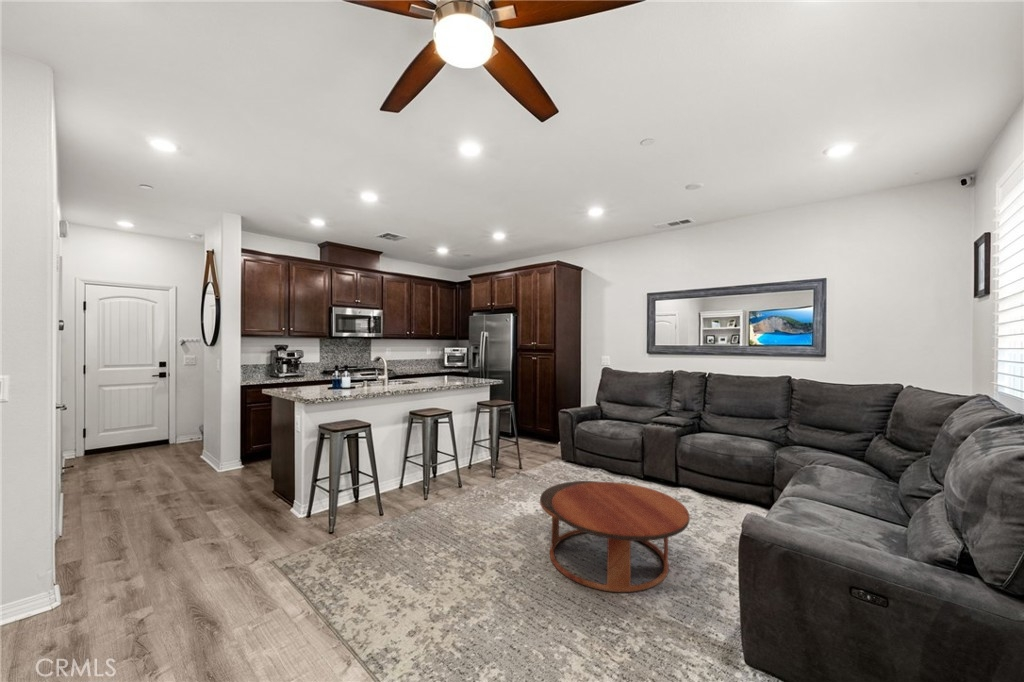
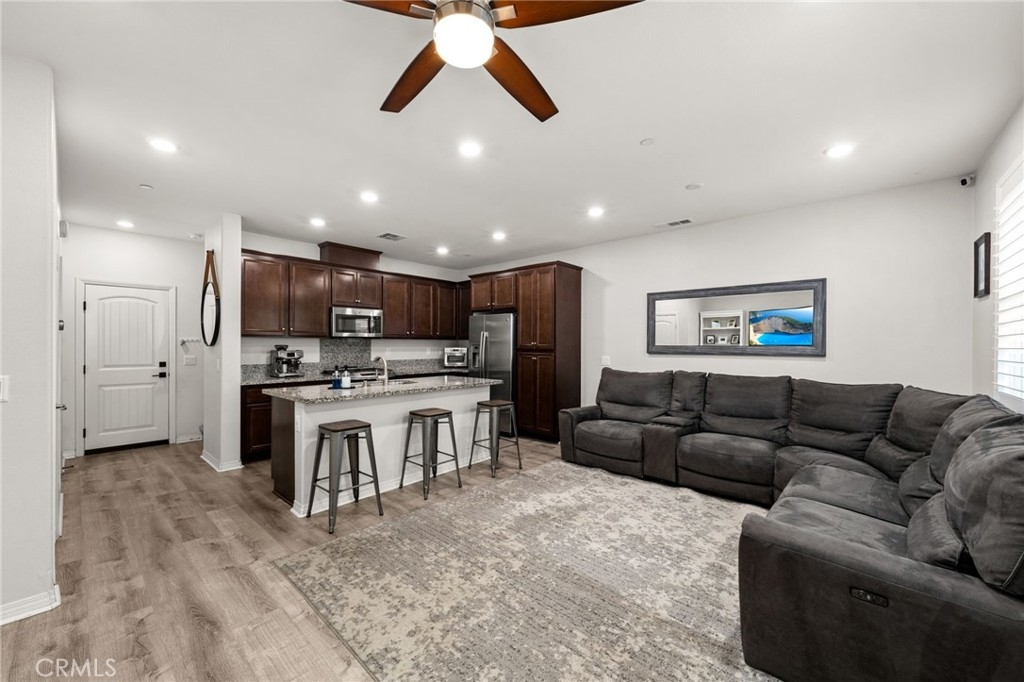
- coffee table (608, 529)
